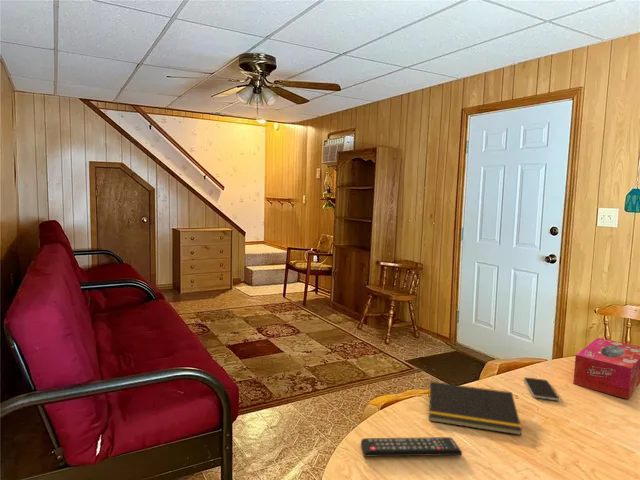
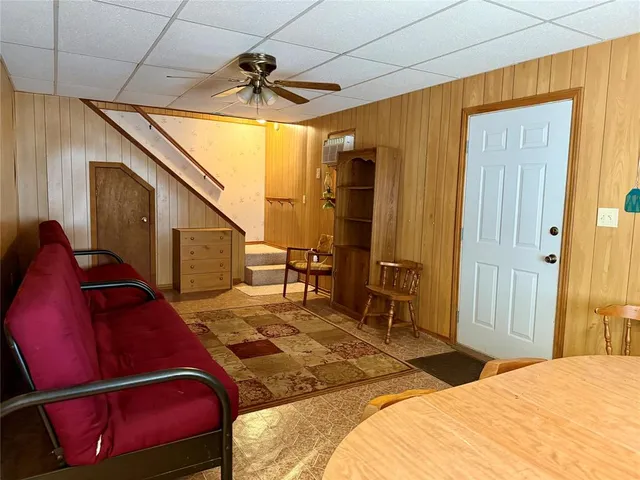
- smartphone (540, 388)
- remote control (410, 447)
- tissue box (611, 365)
- notepad (472, 406)
